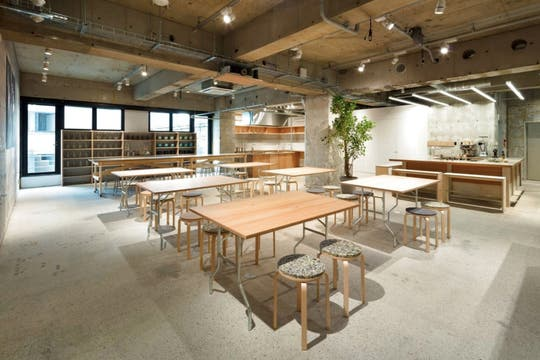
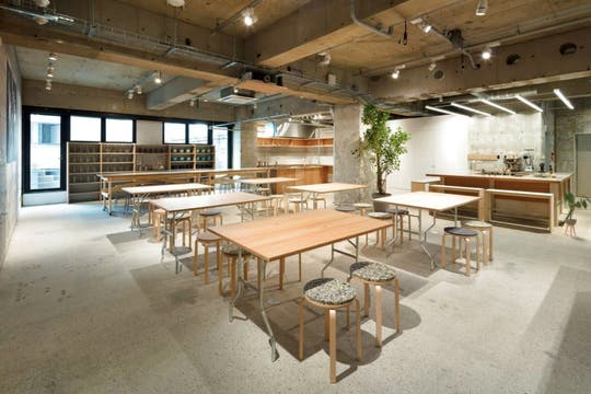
+ house plant (572, 212)
